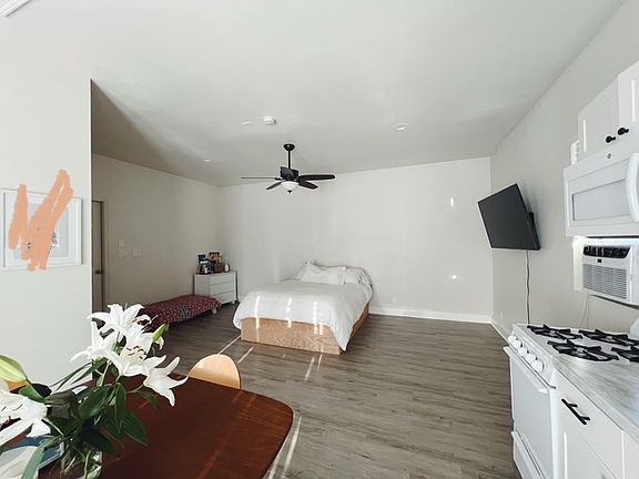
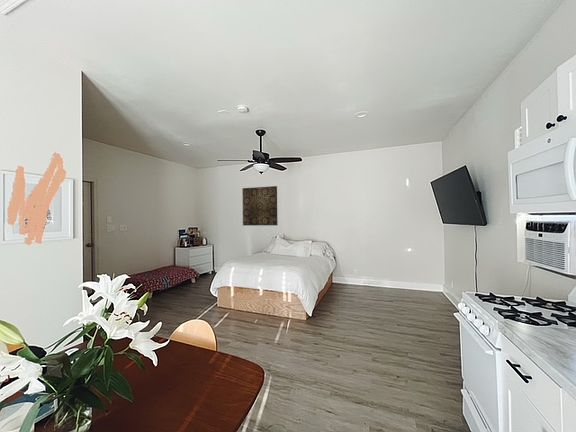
+ wall art (259, 206)
